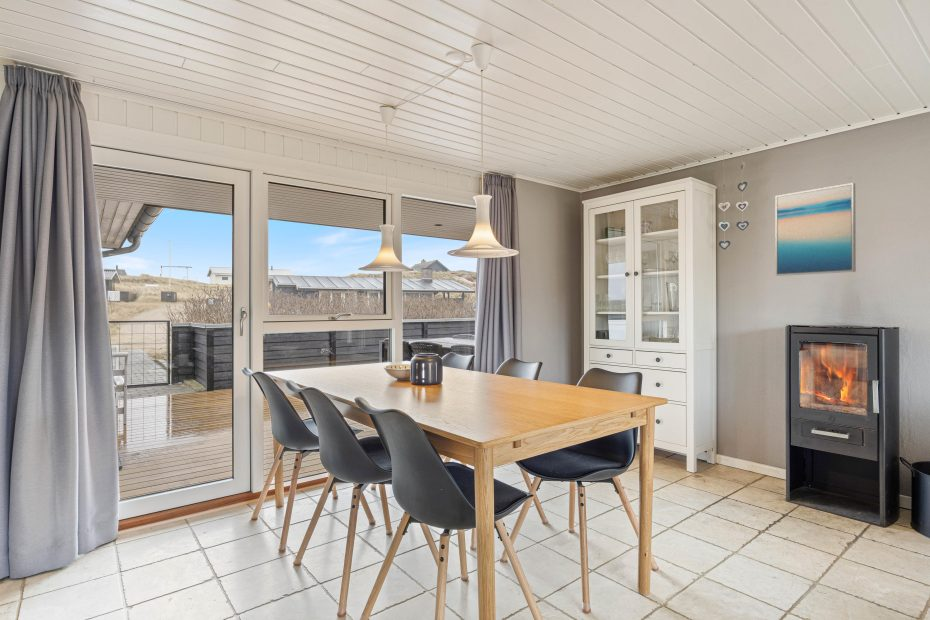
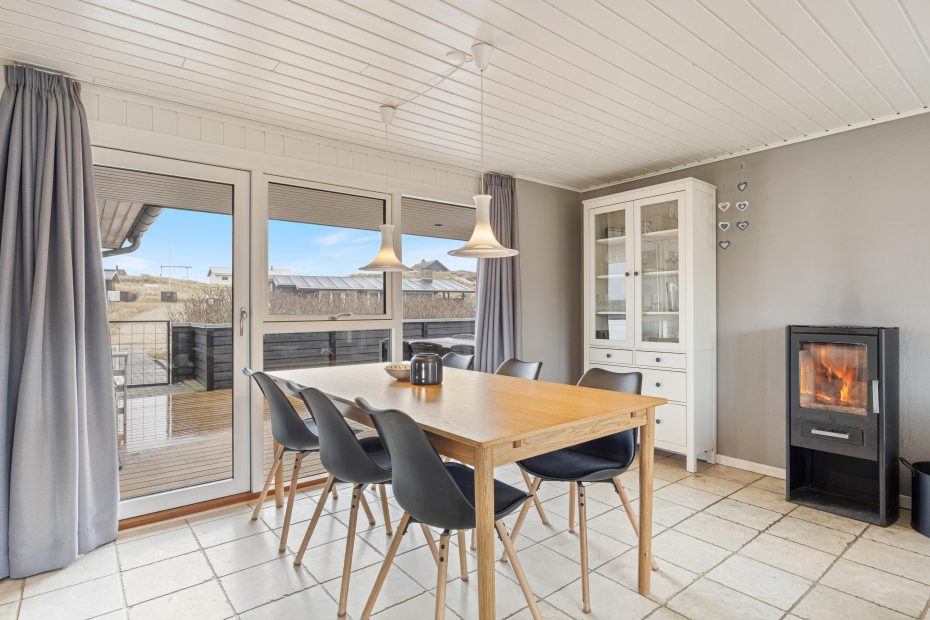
- wall art (813, 231)
